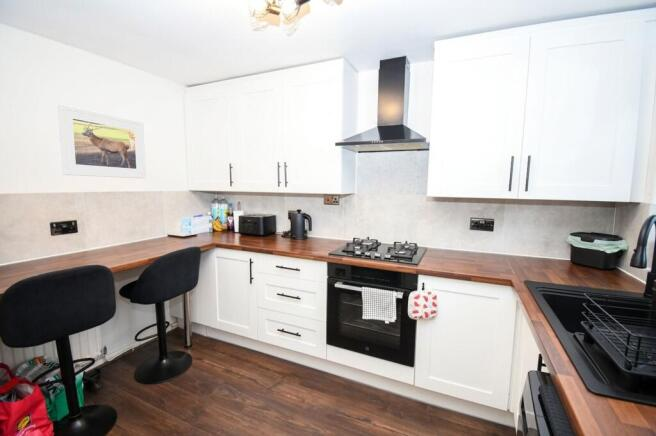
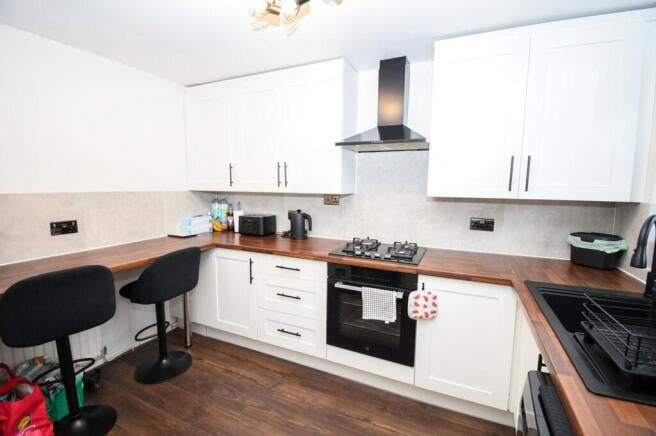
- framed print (106, 146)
